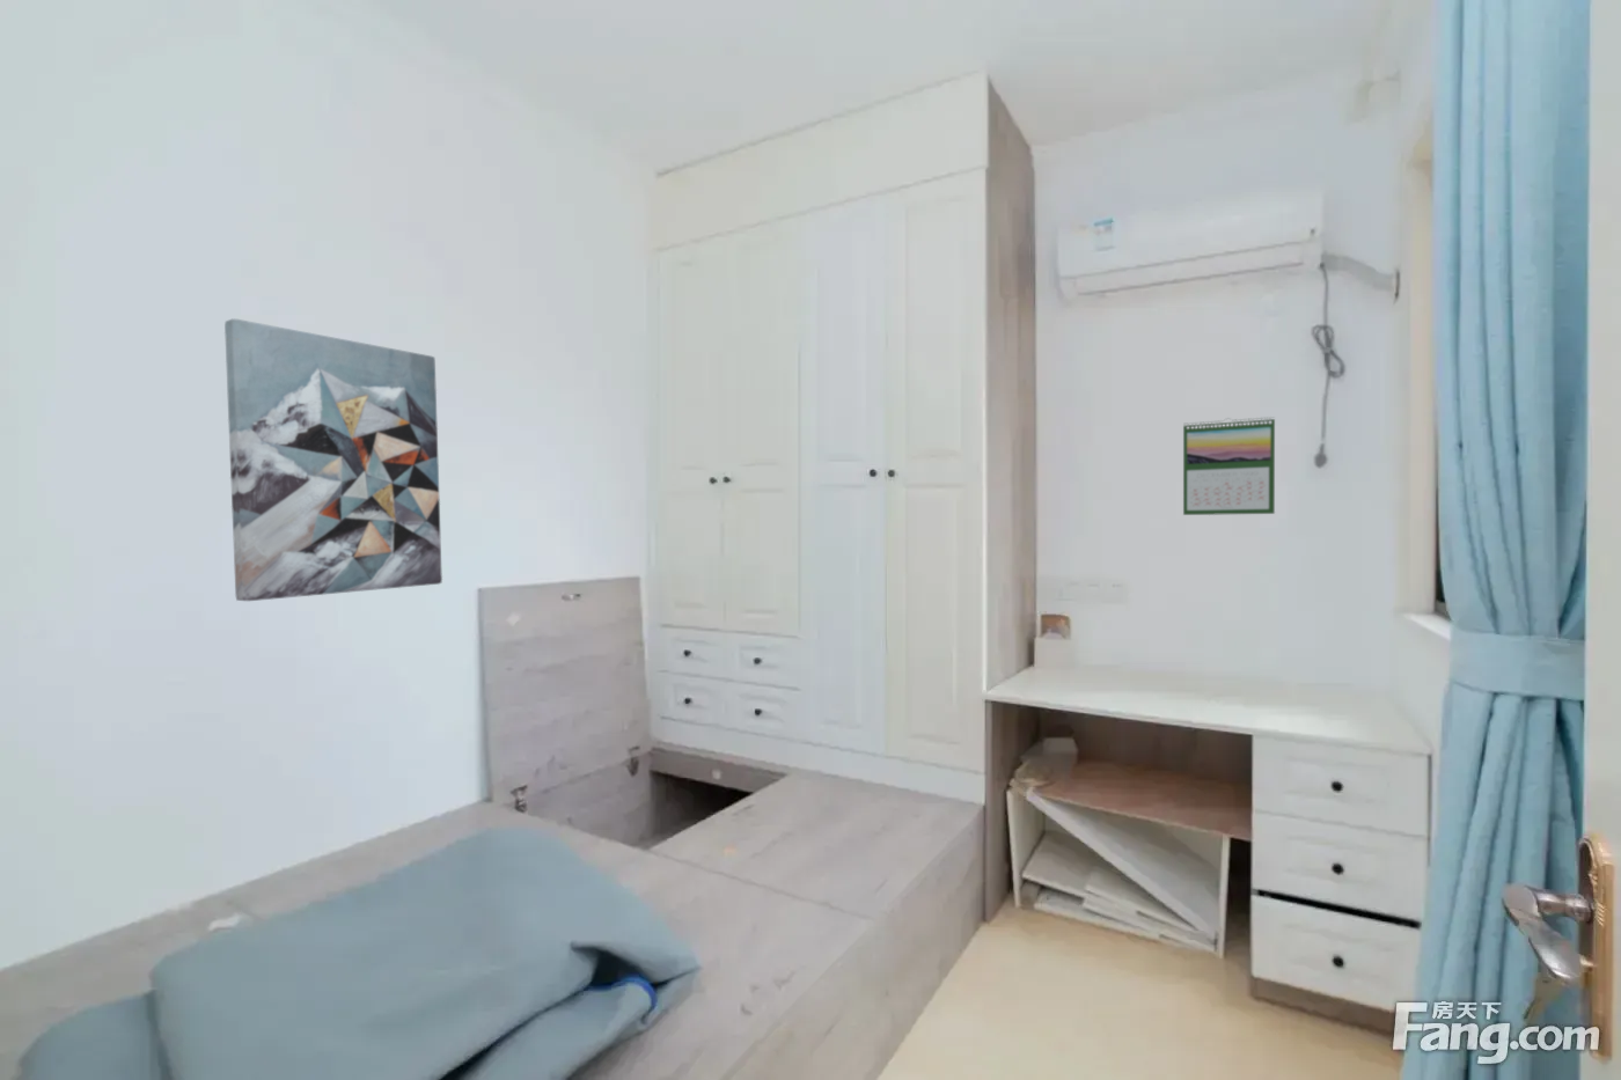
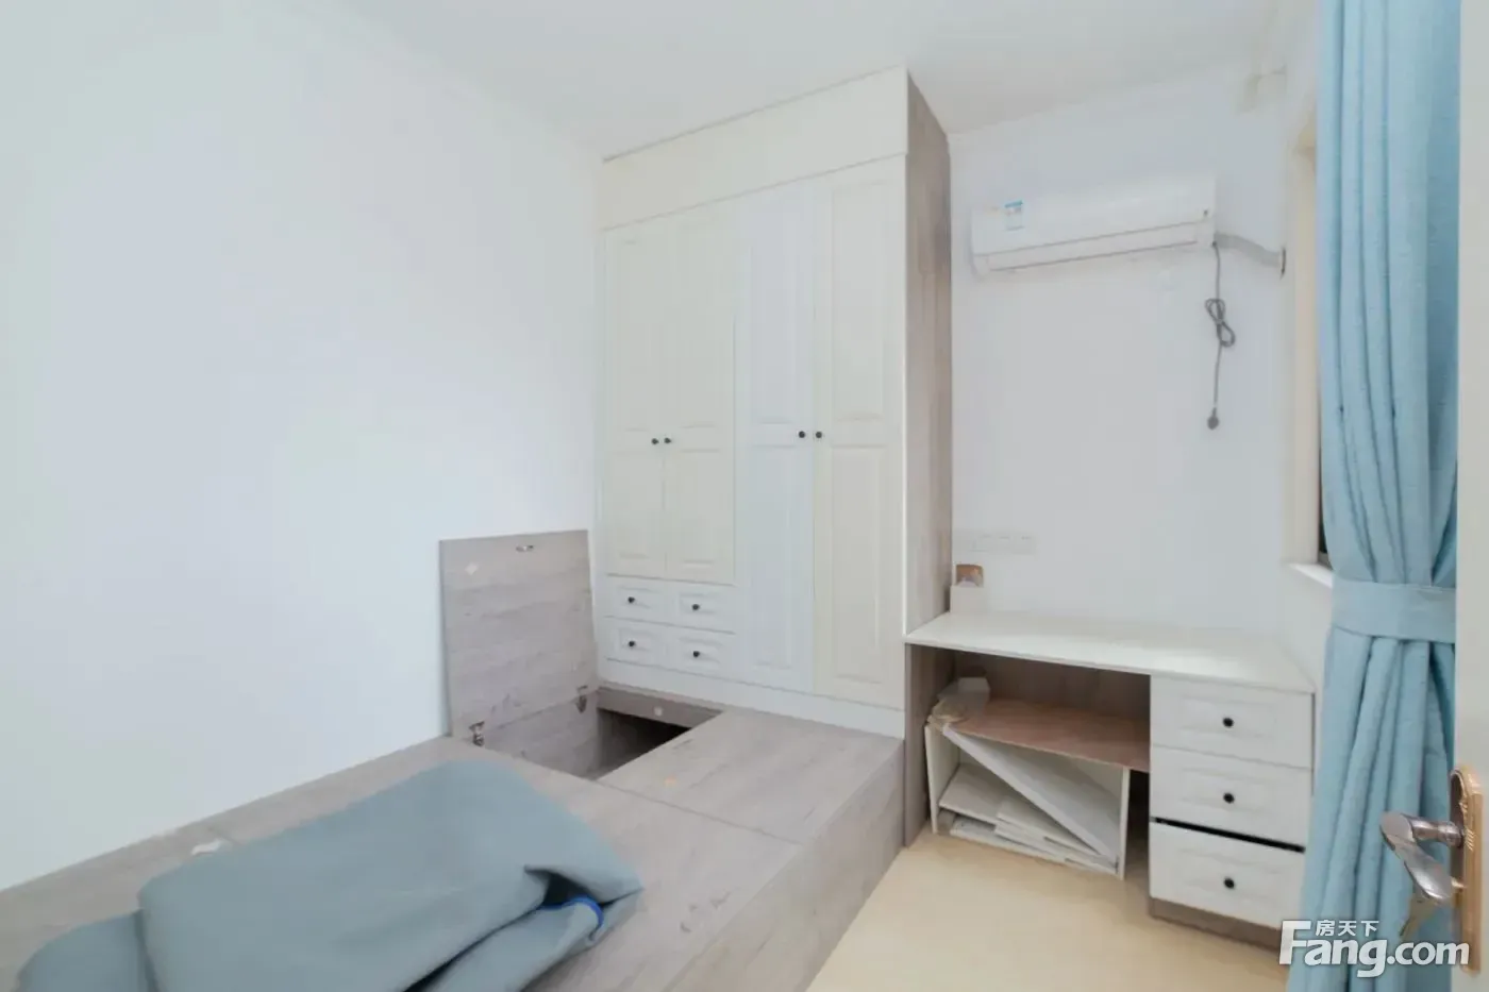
- wall art (345, 466)
- calendar (1227, 465)
